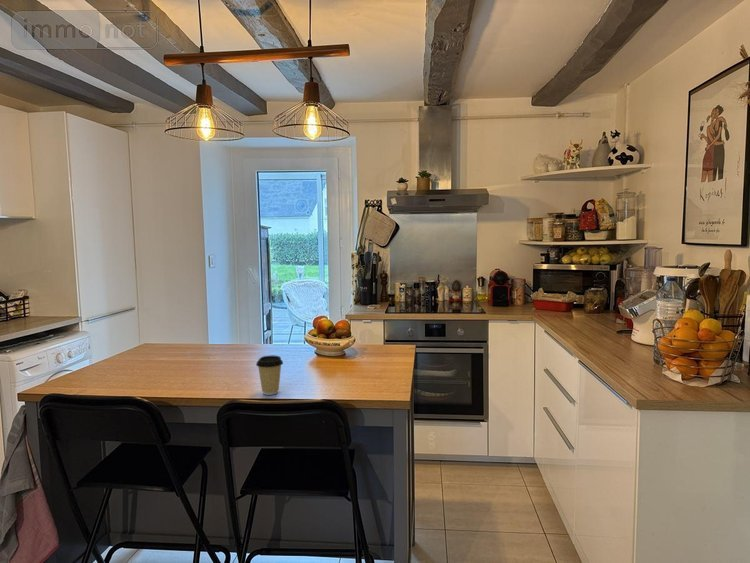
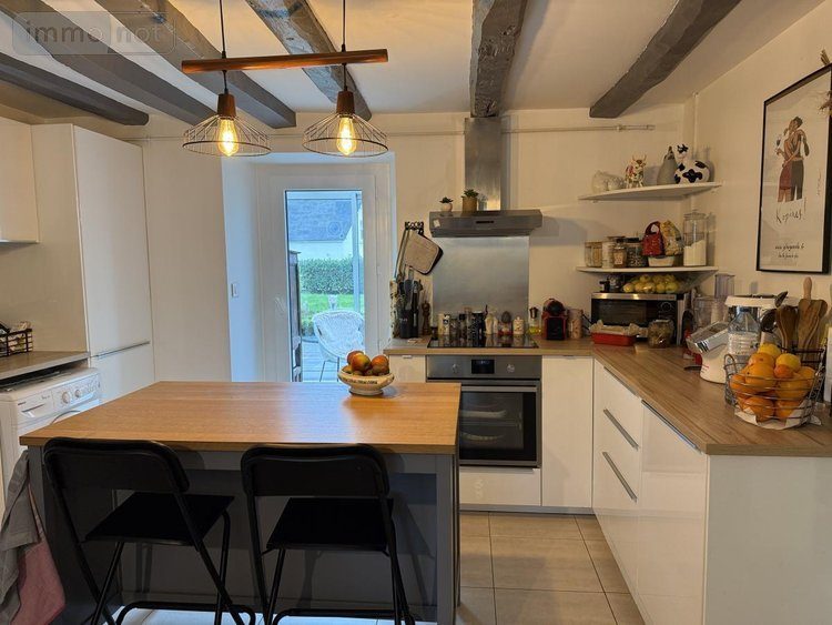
- coffee cup (269, 375)
